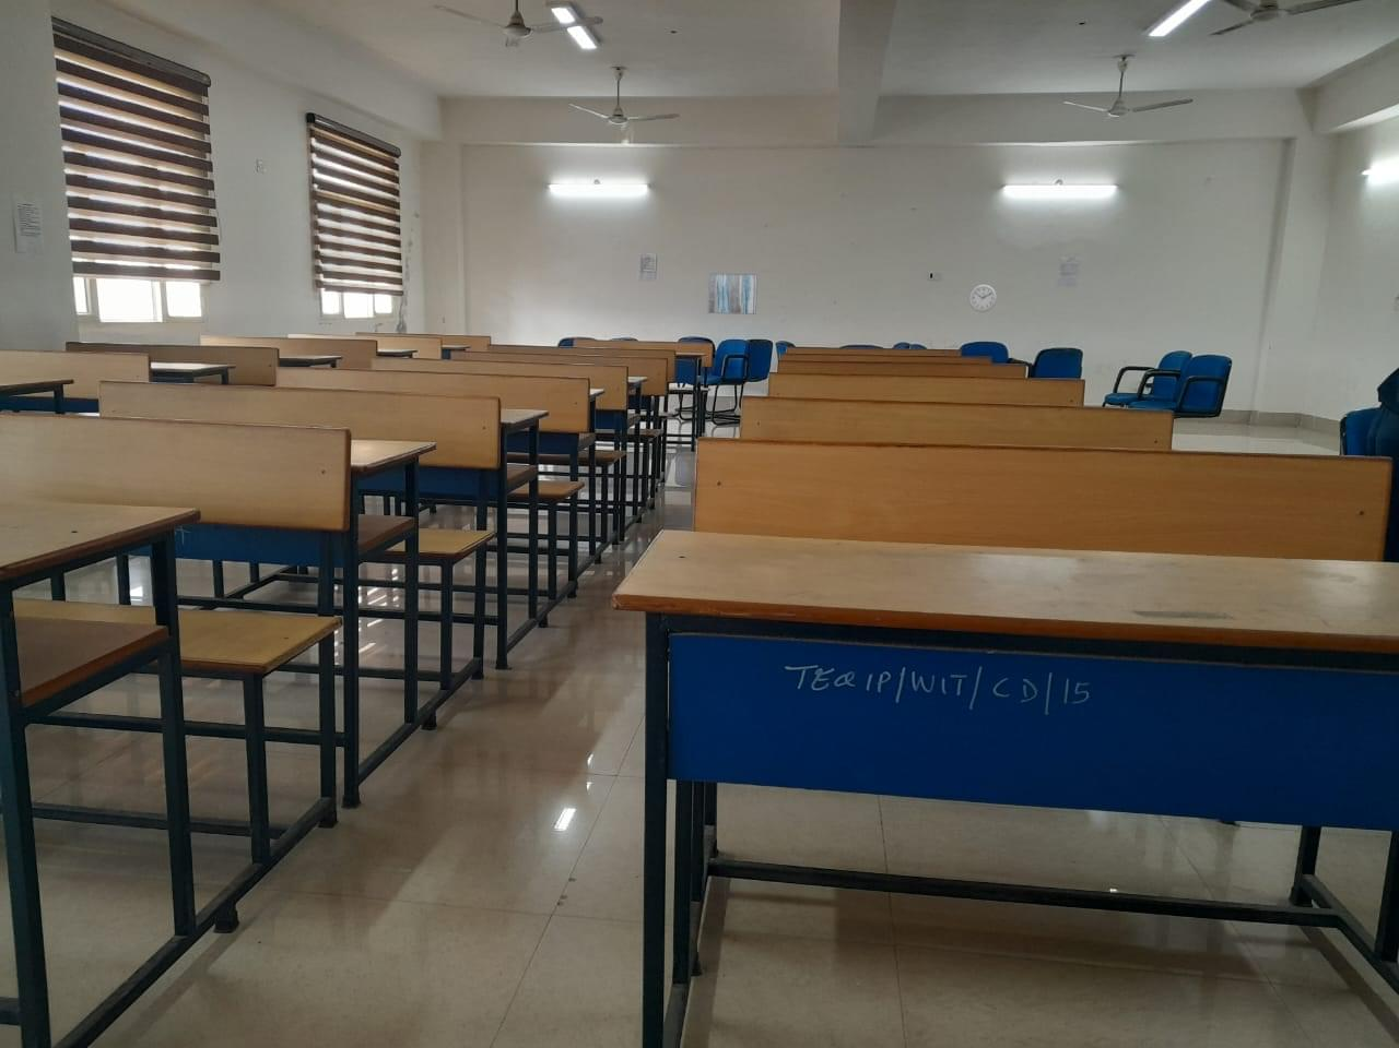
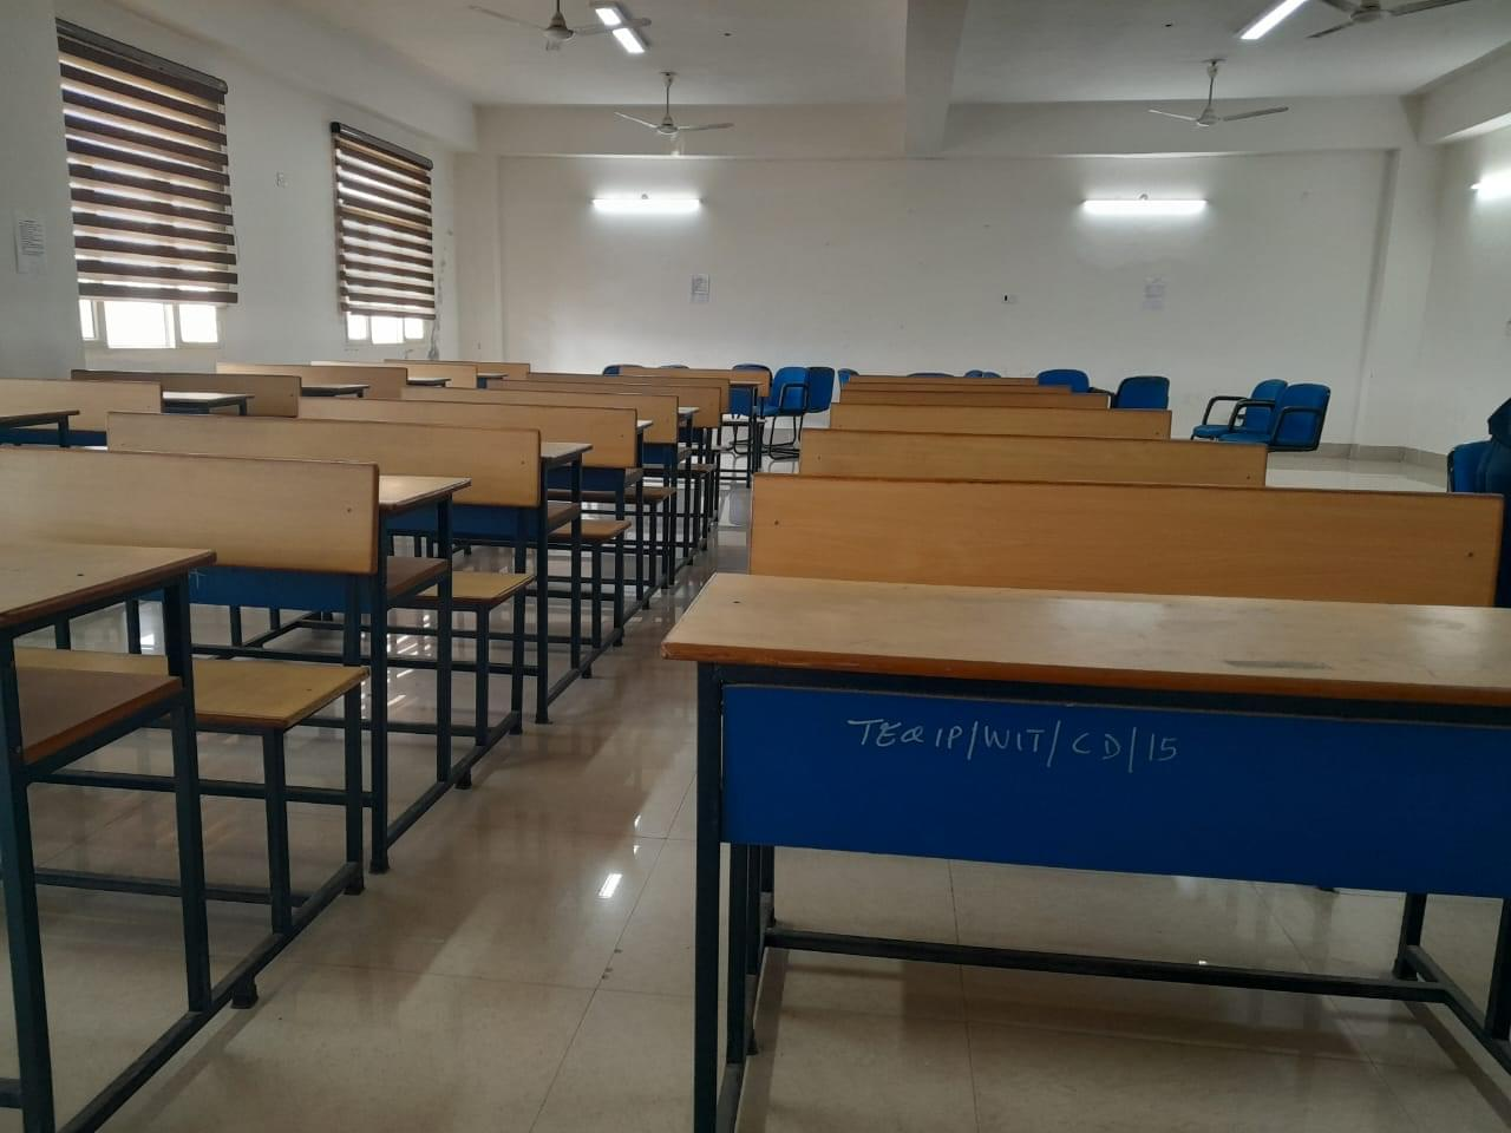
- wall art (733, 294)
- wall clock (983, 298)
